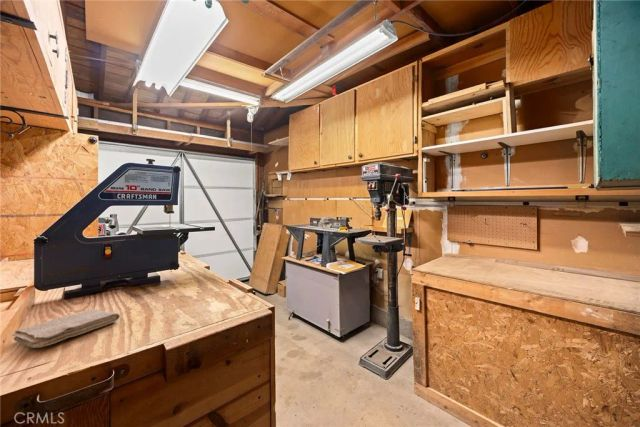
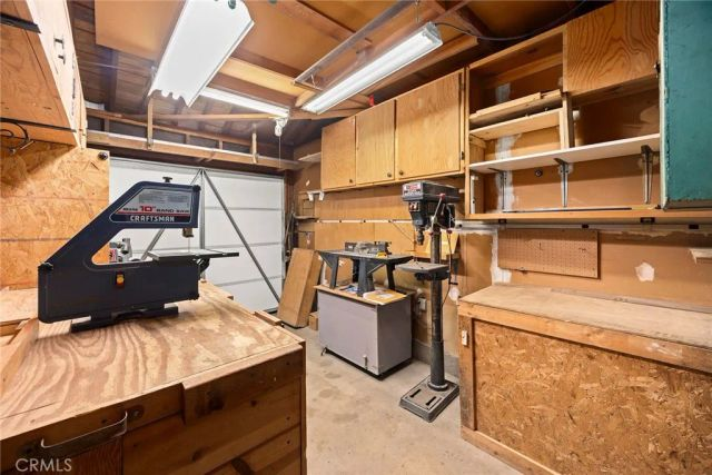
- washcloth (69, 324)
